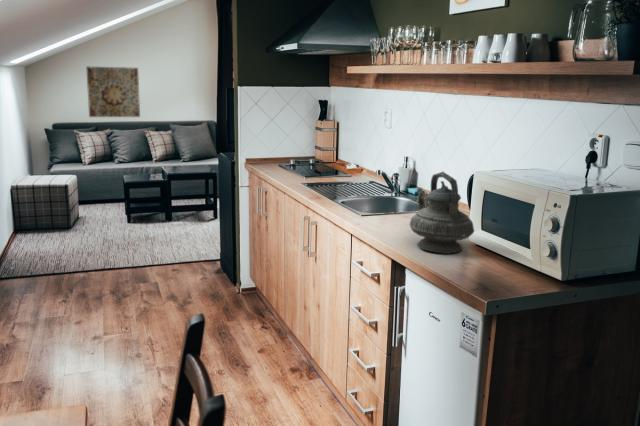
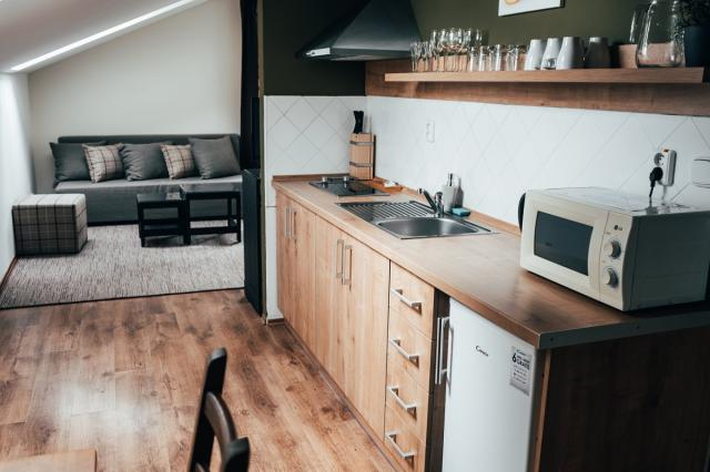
- wall art (113, 92)
- teapot (437, 208)
